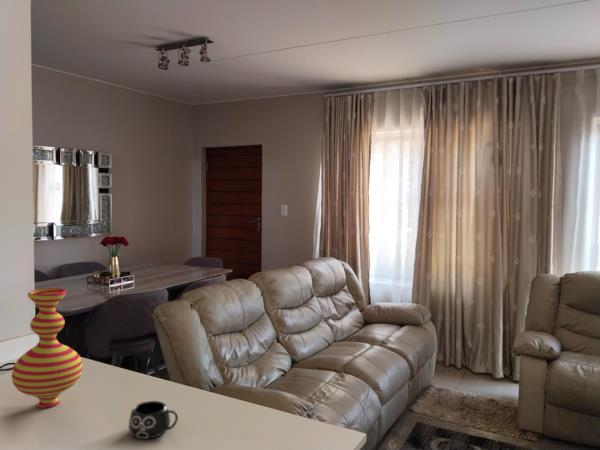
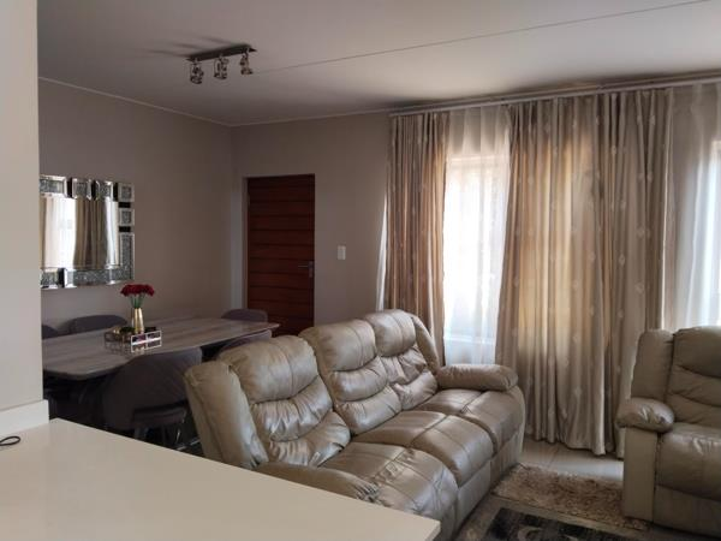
- mug (154, 419)
- vase (47, 347)
